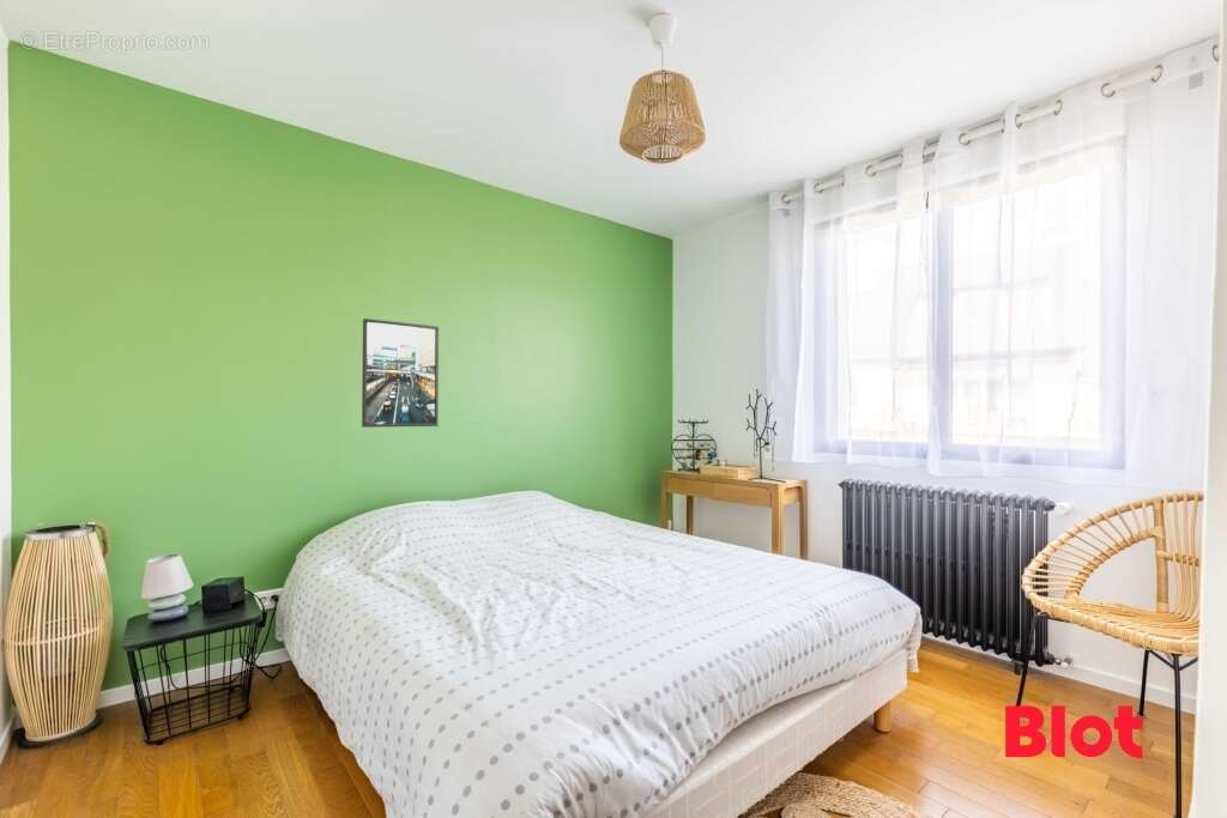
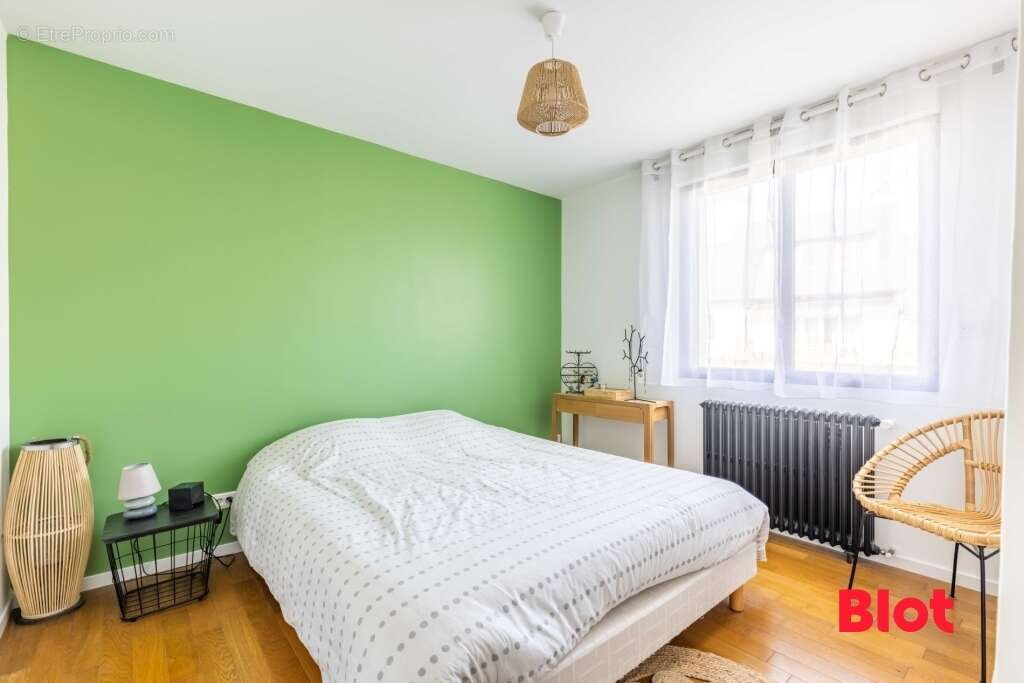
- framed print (401, 374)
